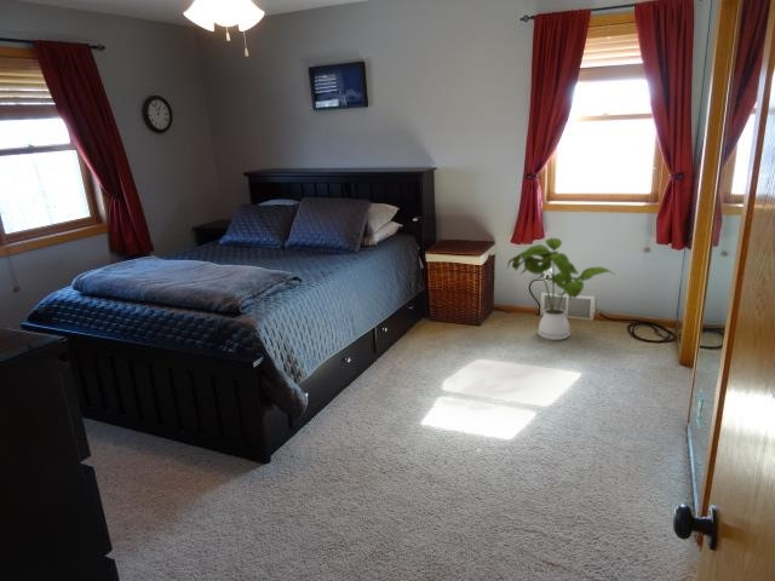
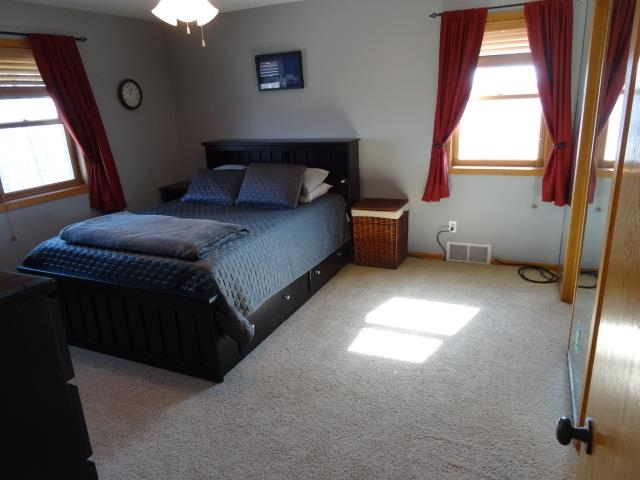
- house plant (558, 293)
